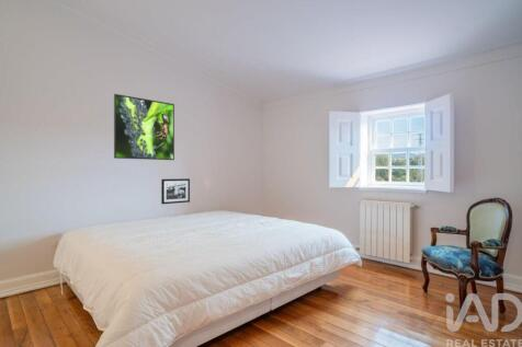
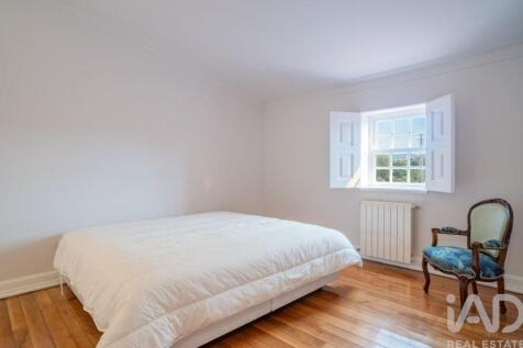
- picture frame (175, 190)
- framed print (146, 129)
